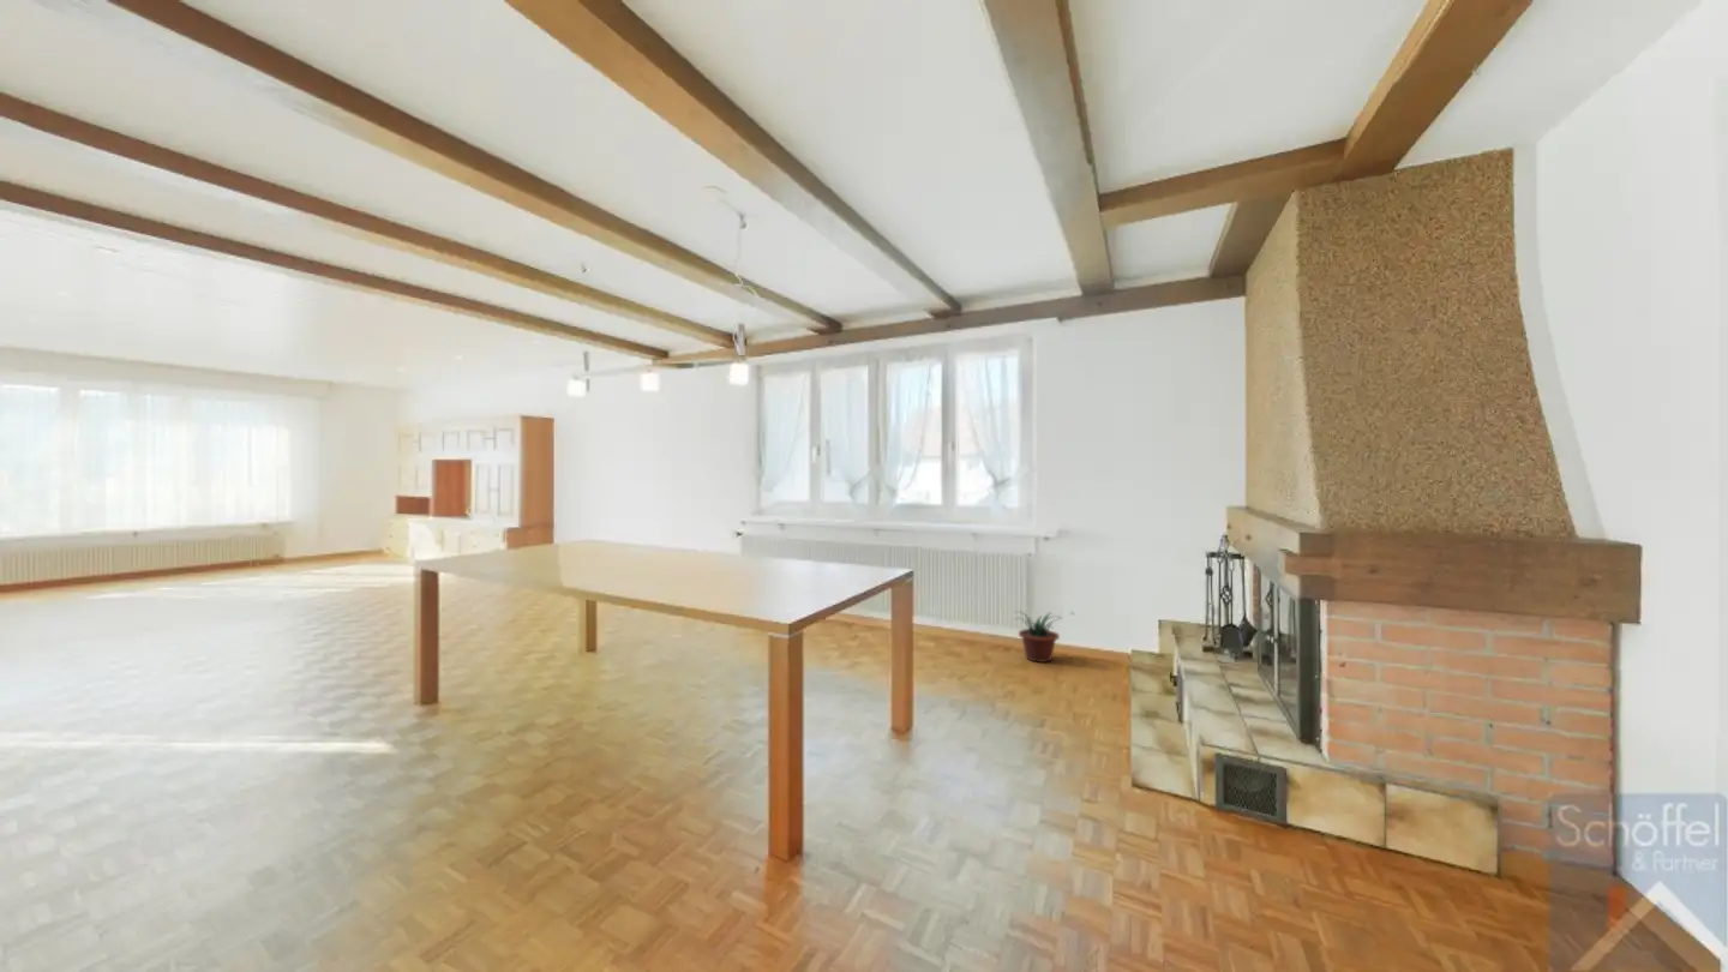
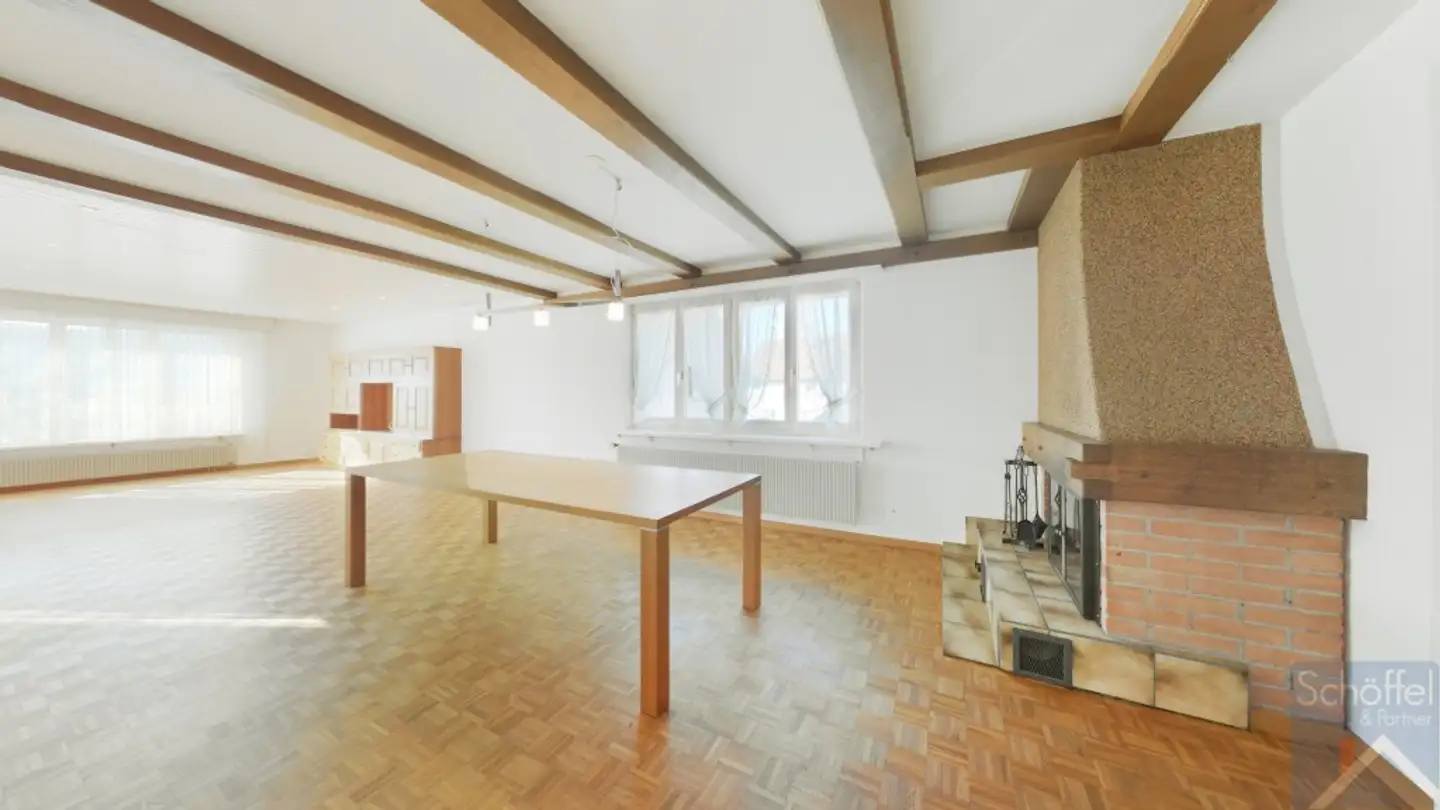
- potted plant (1038, 635)
